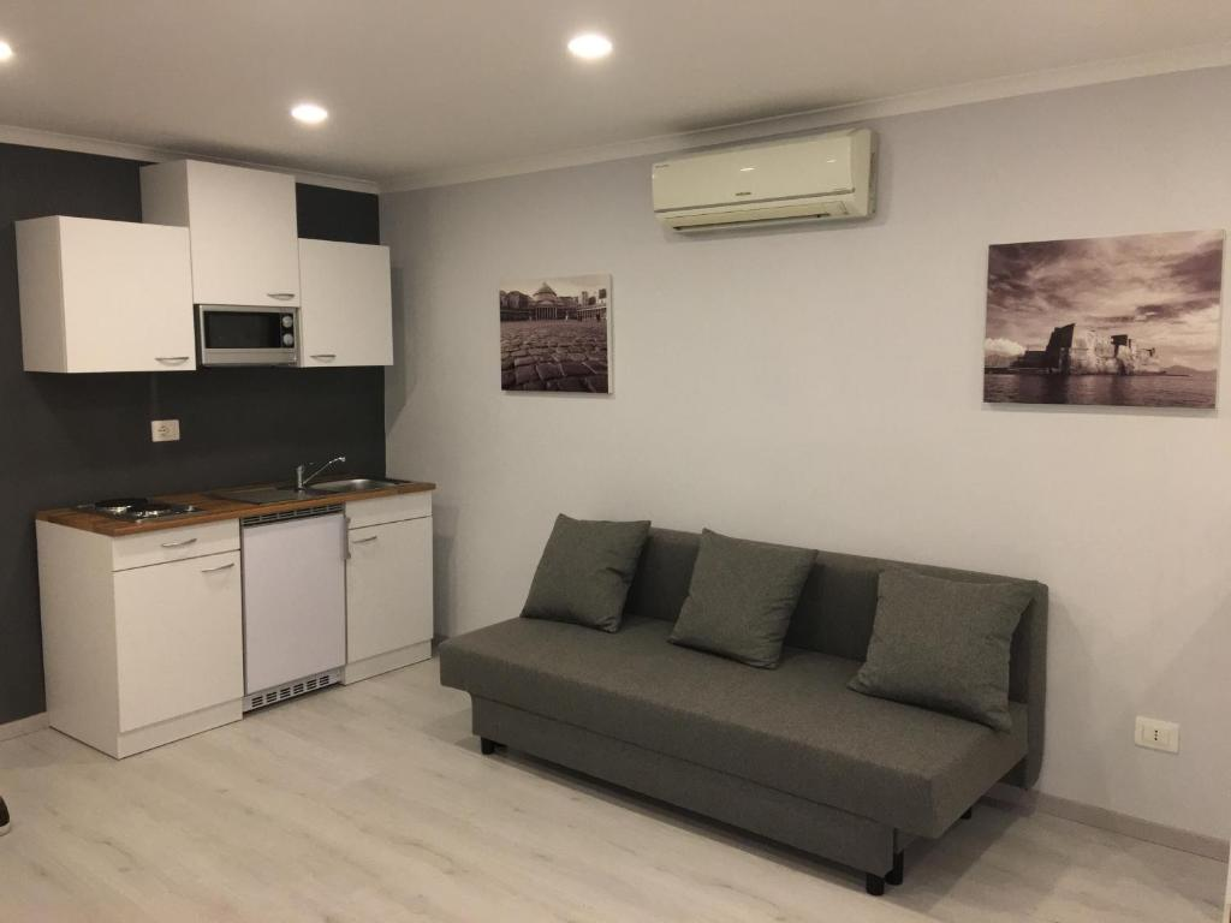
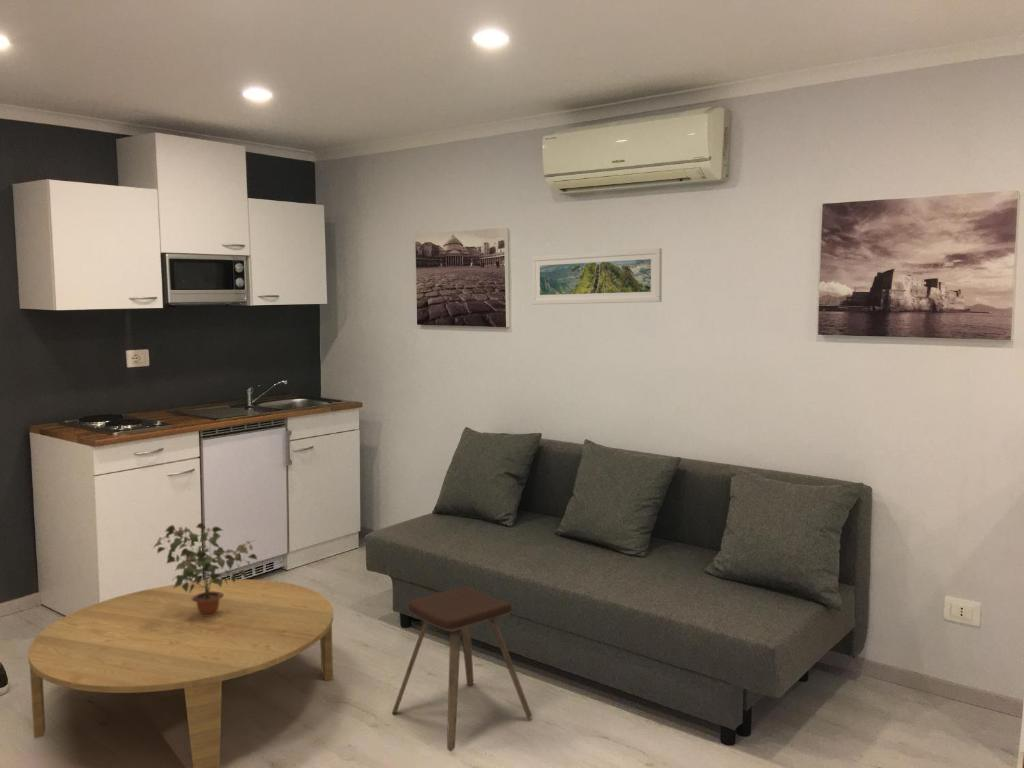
+ coffee table (191, 663)
+ potted plant (206, 567)
+ music stool (459, 657)
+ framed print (593, 278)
